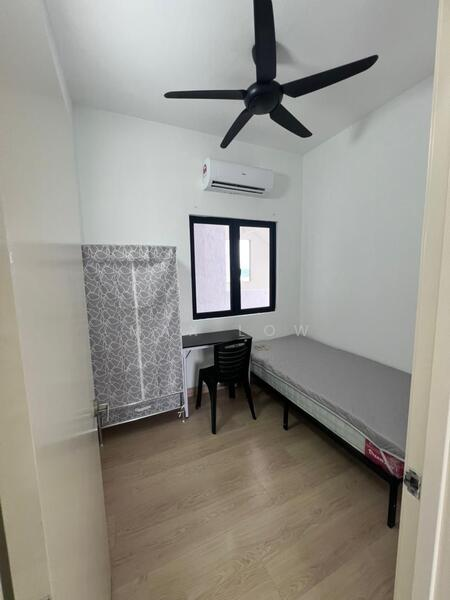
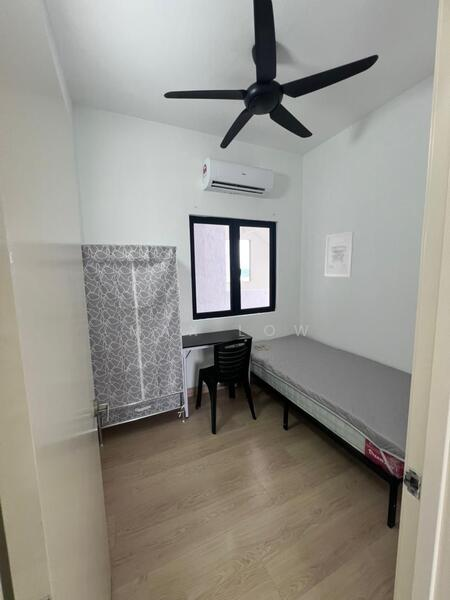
+ wall art (338, 255)
